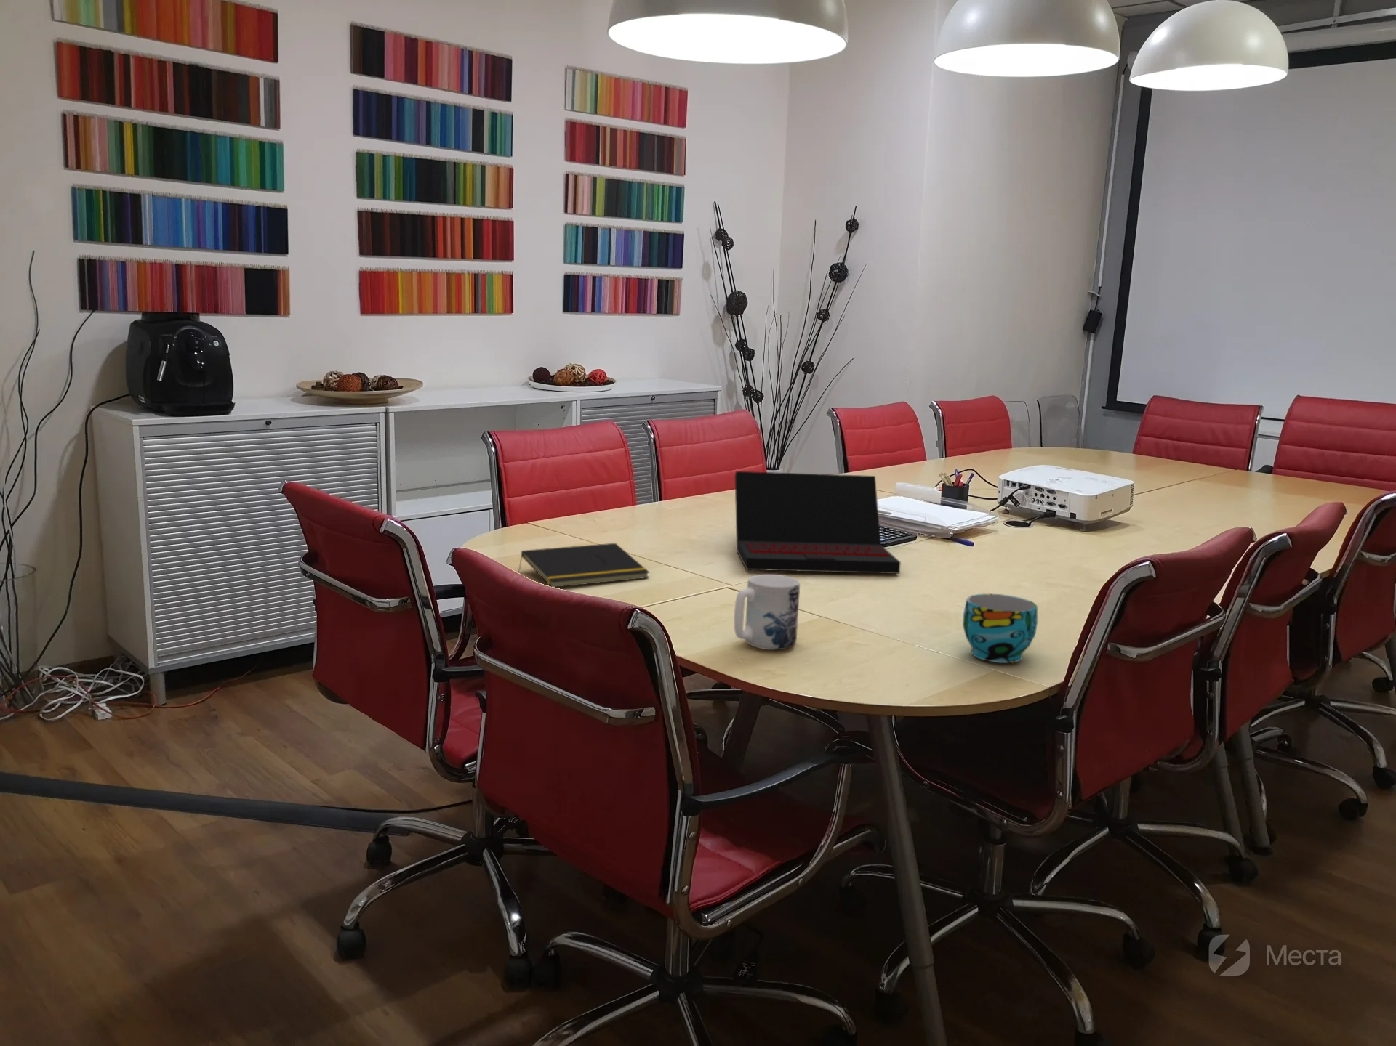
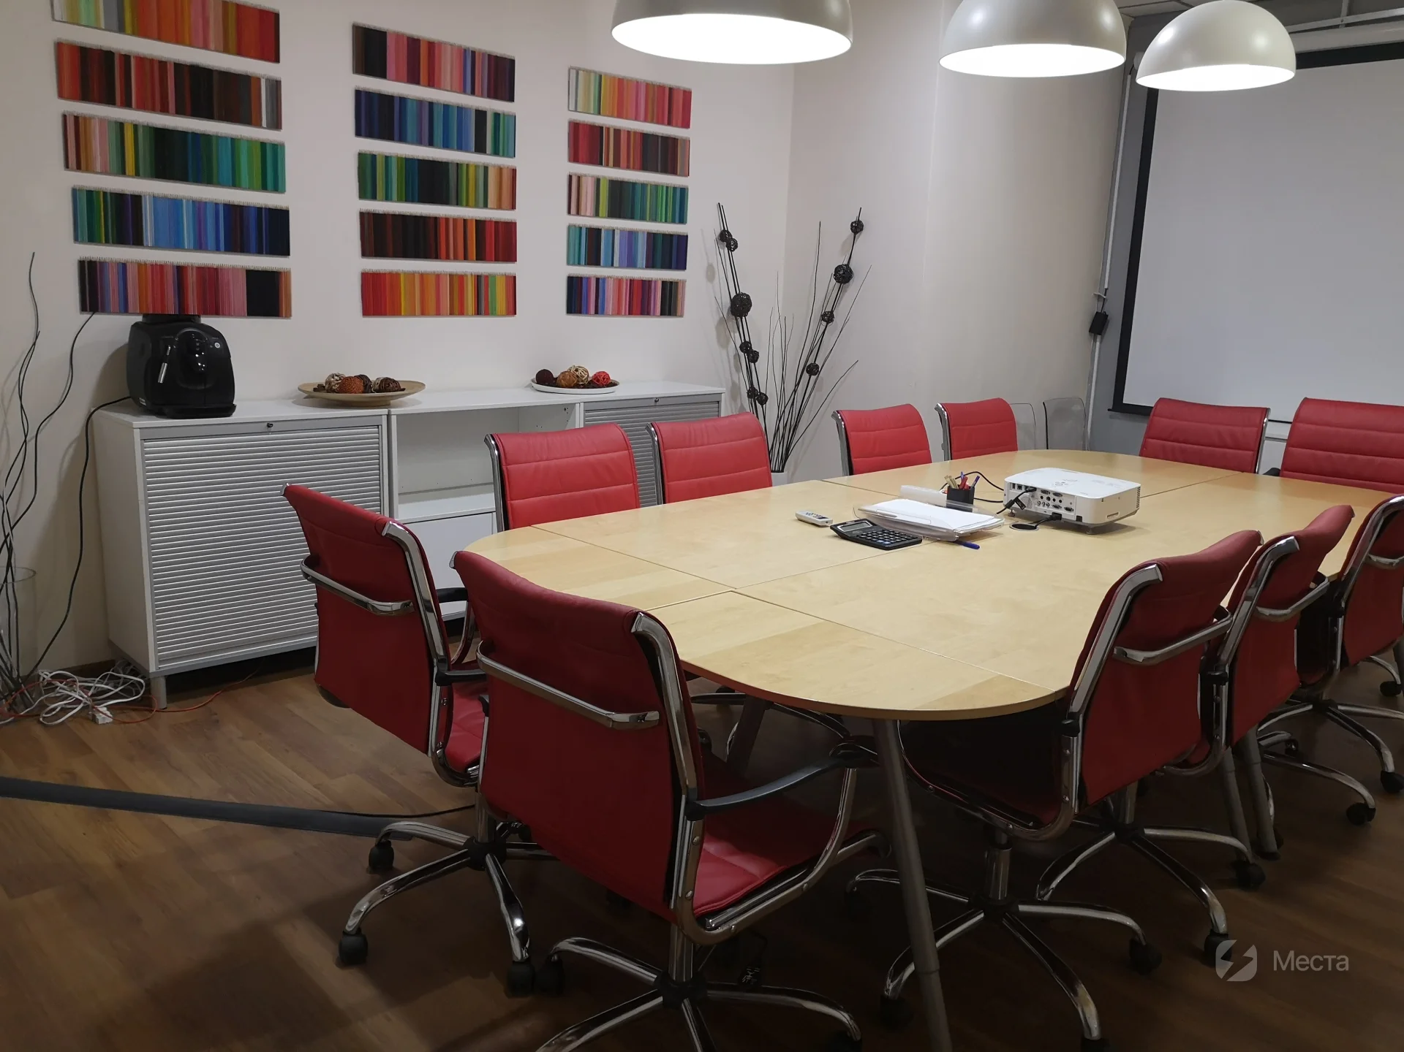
- laptop (813, 520)
- notepad (585, 564)
- cup (1000, 628)
- mug (768, 614)
